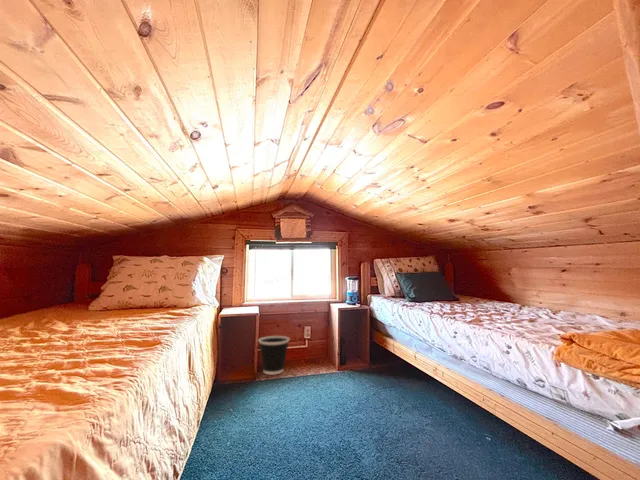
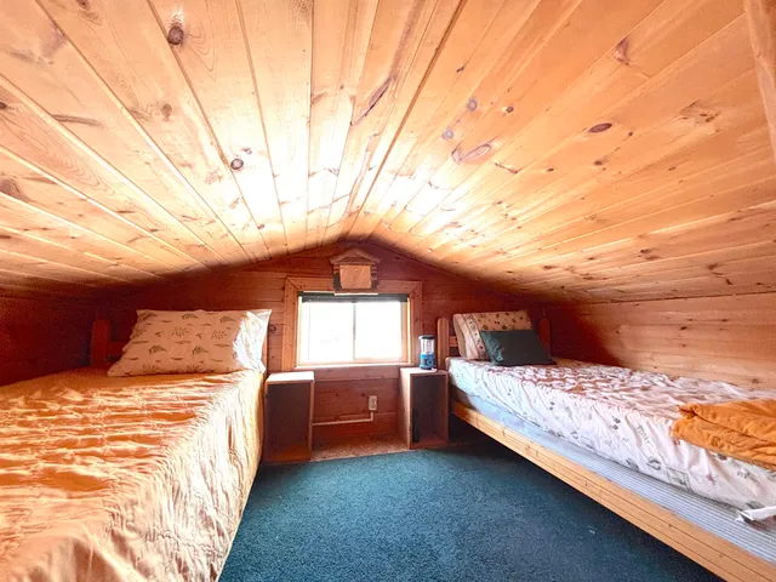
- wastebasket (273, 354)
